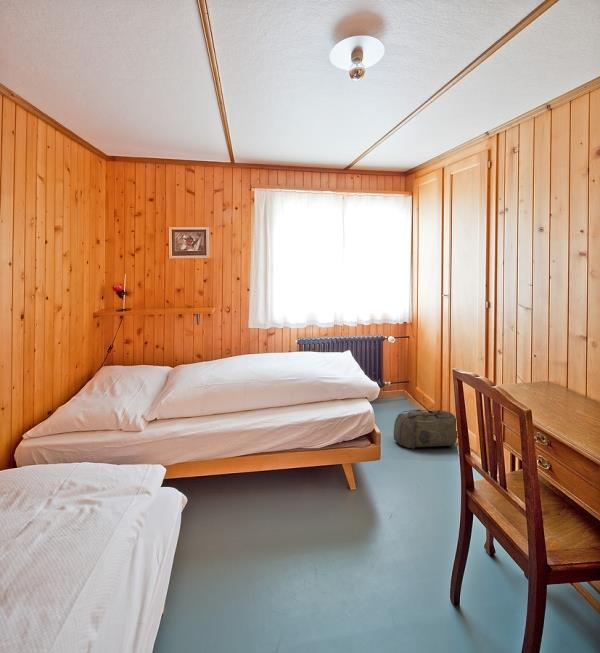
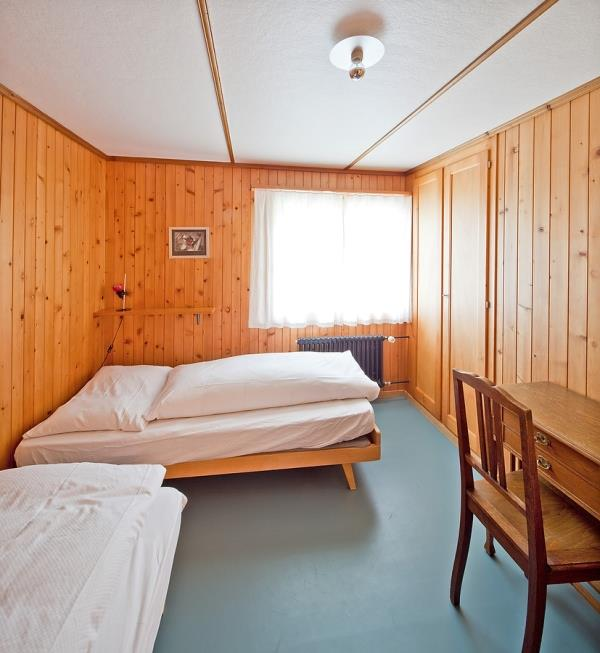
- backpack (424, 426)
